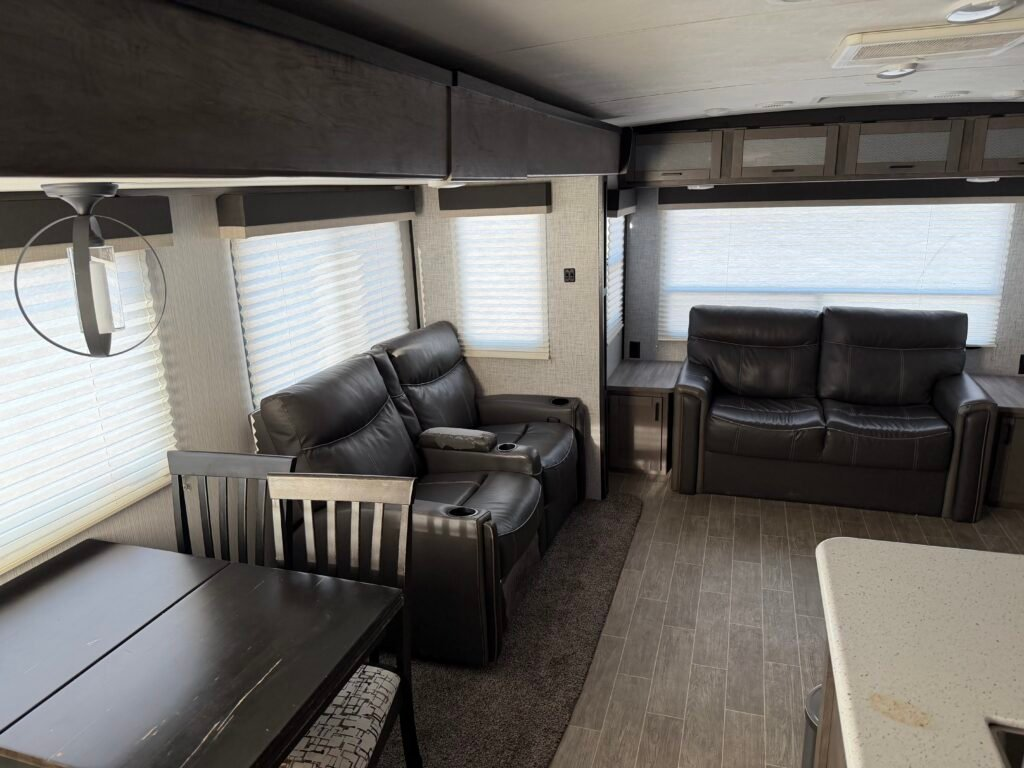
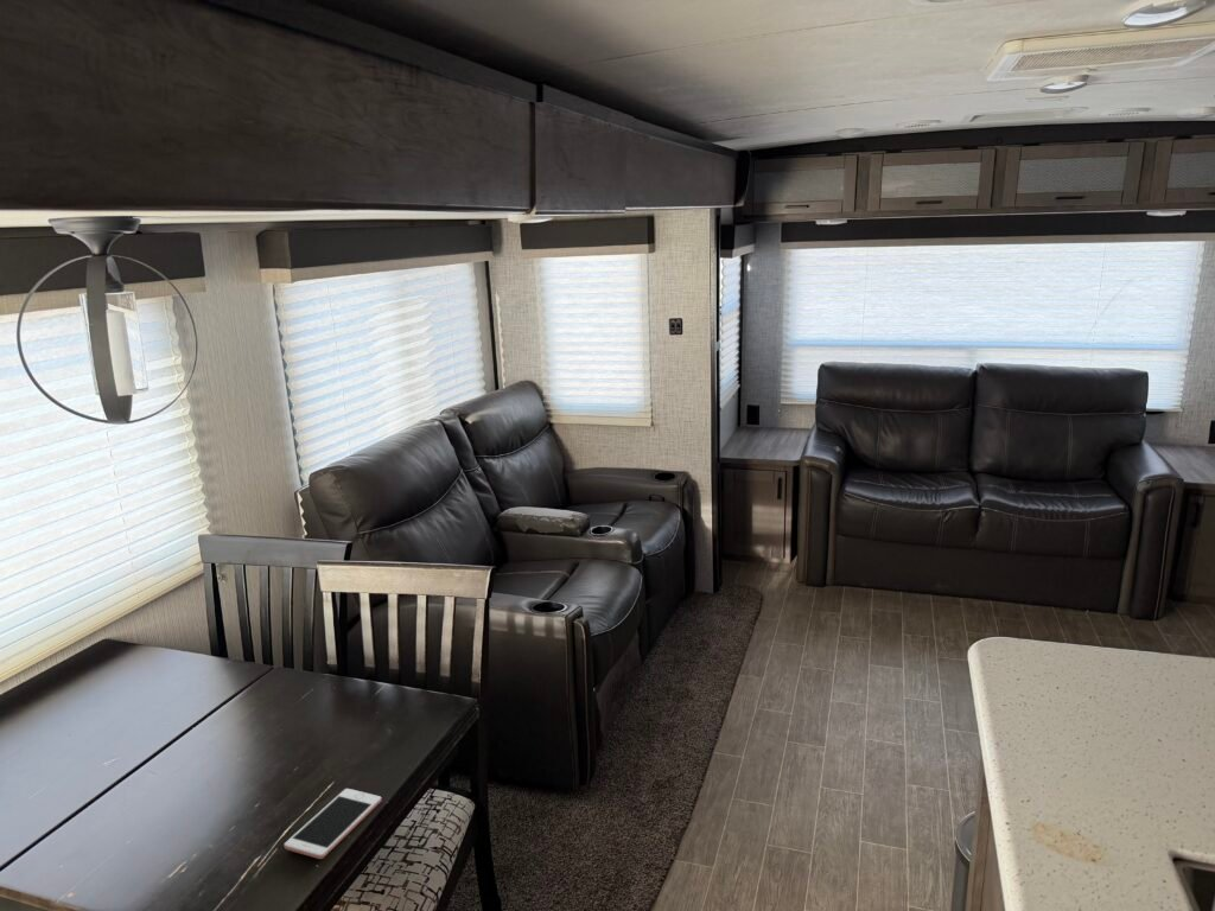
+ cell phone (335, 821)
